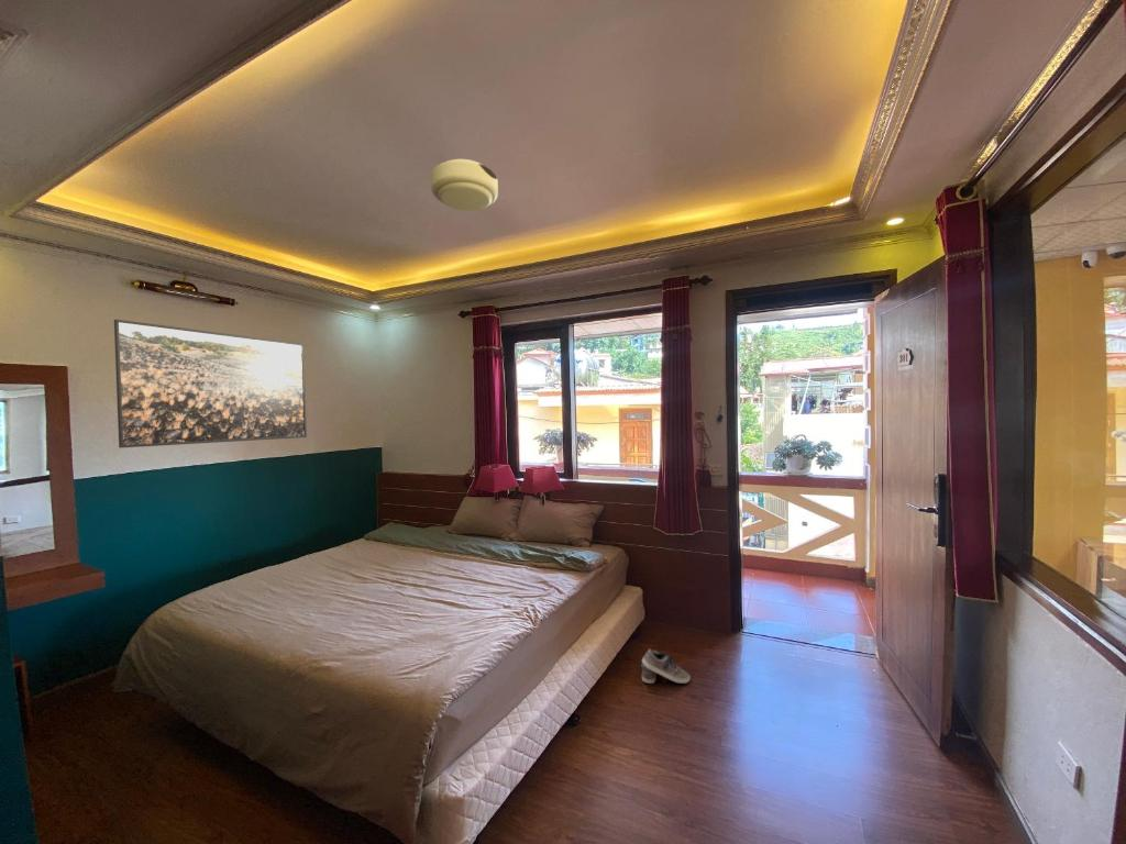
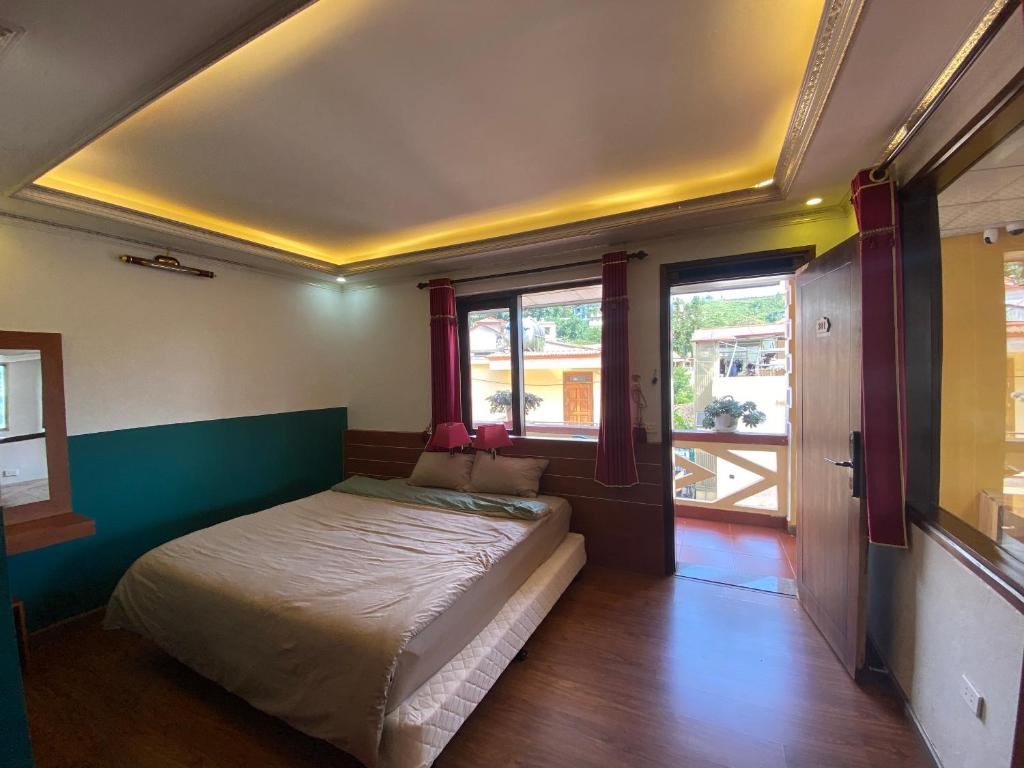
- shoe (664, 656)
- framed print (225, 387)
- ceiling light (464, 186)
